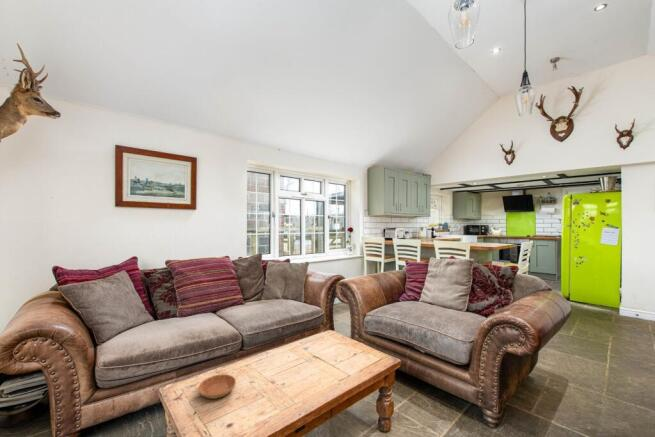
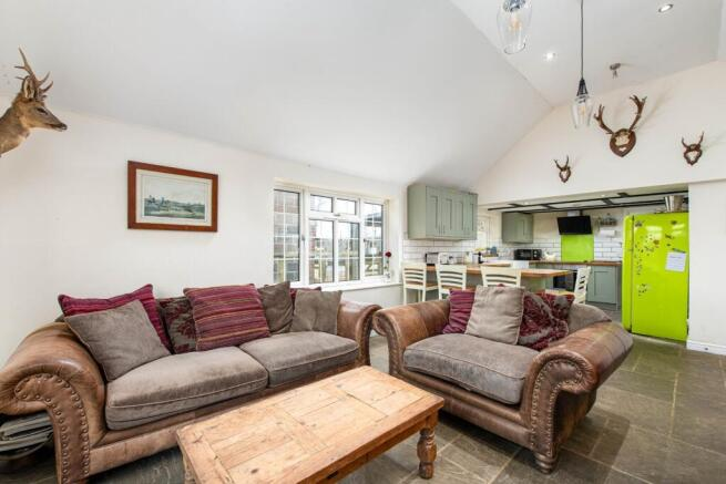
- saucer (217, 387)
